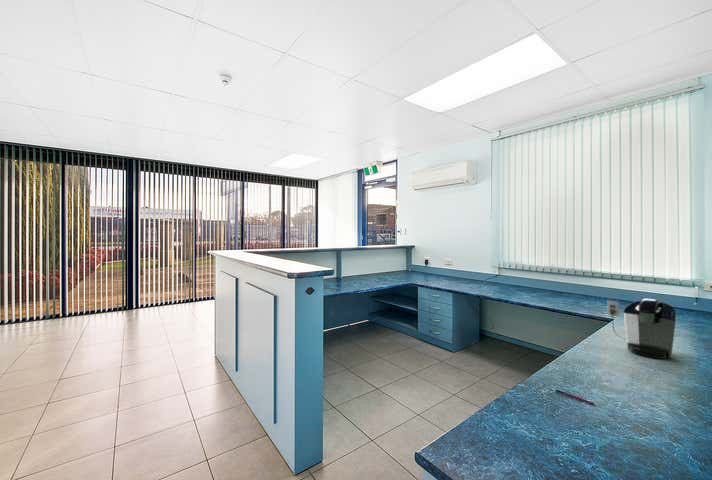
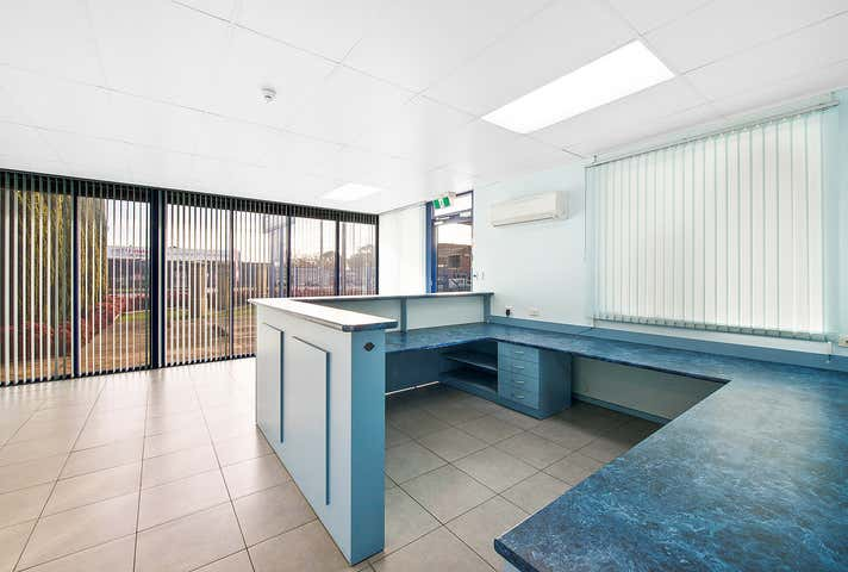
- coffee maker (636, 323)
- pen (572, 396)
